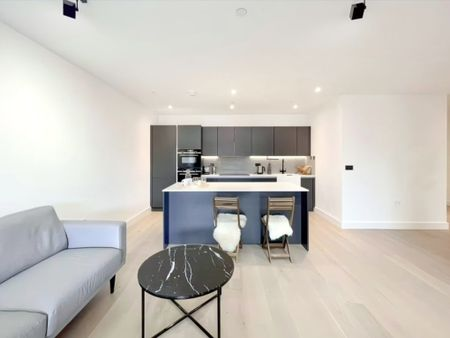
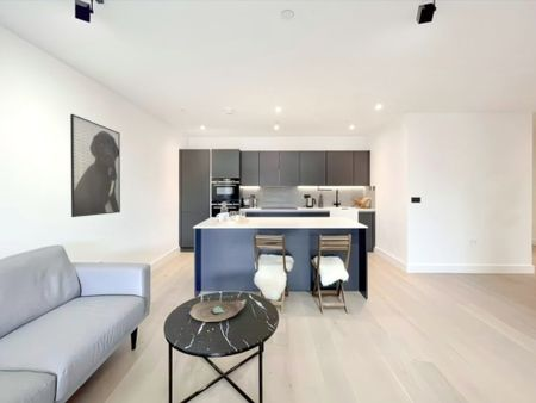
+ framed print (98, 169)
+ decorative bowl (217, 308)
